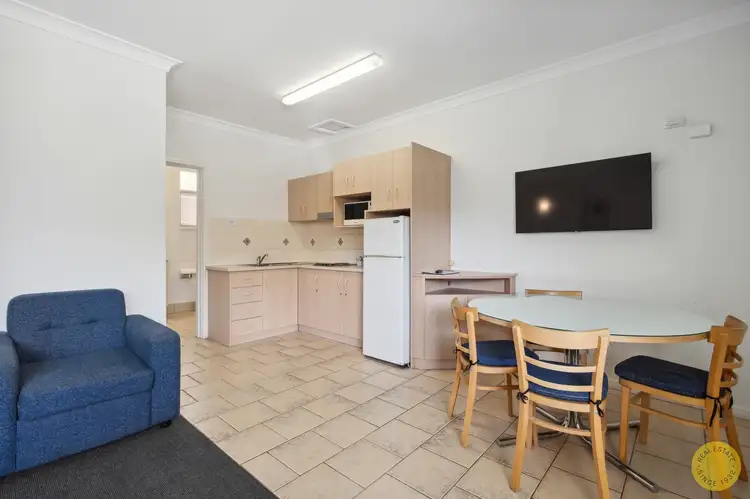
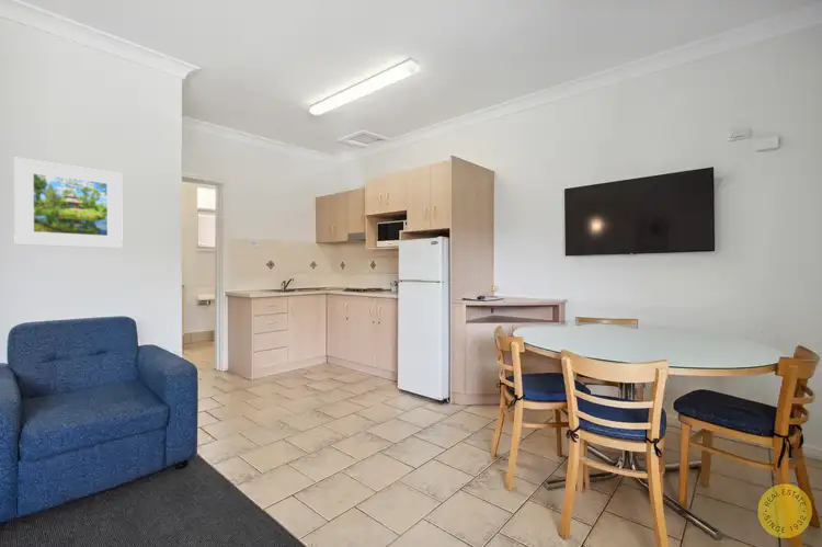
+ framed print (71, 206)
